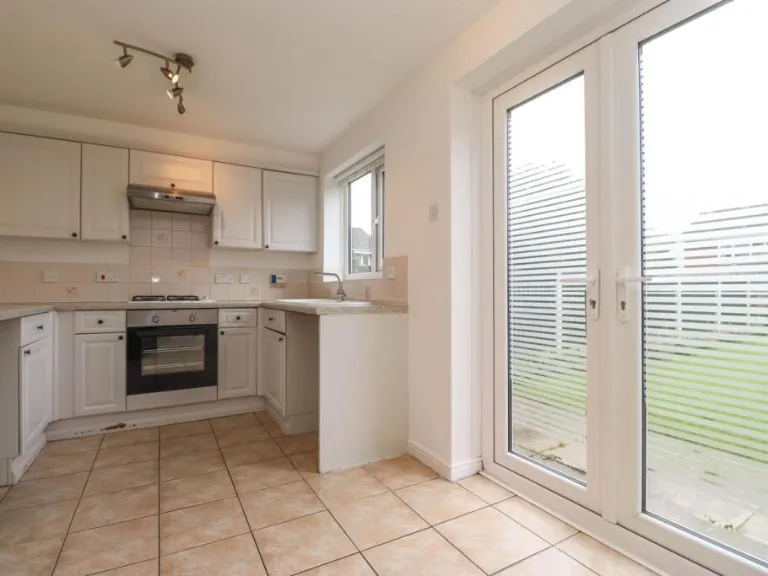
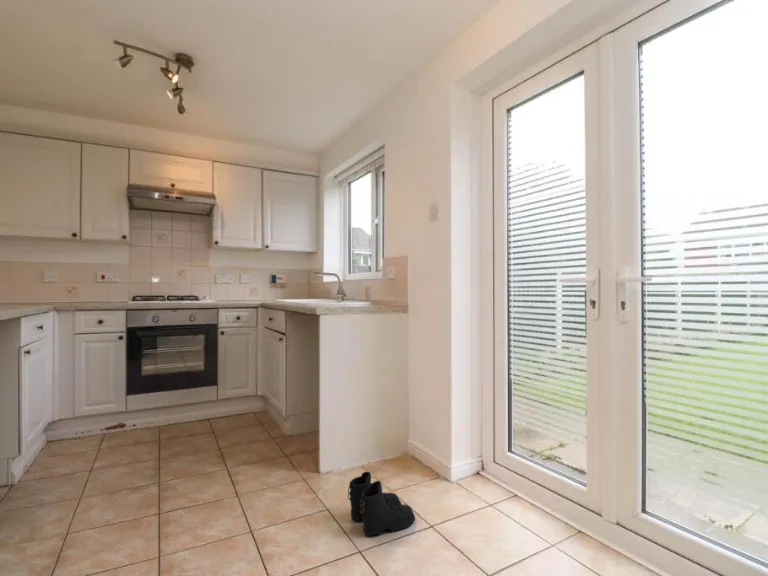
+ boots (381, 497)
